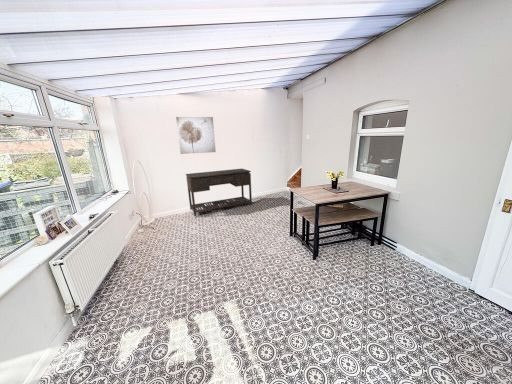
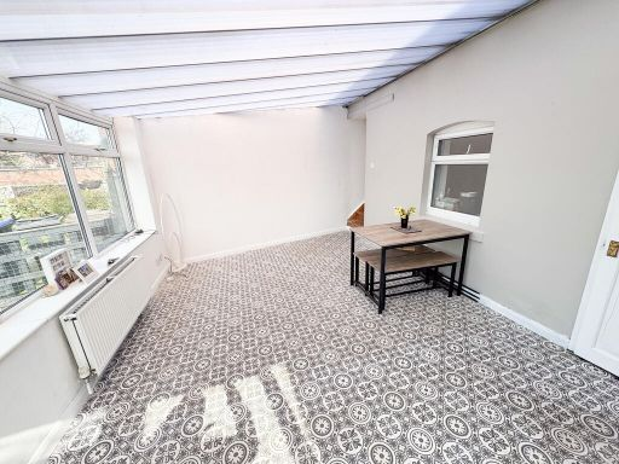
- console table (220, 184)
- wall art (196, 135)
